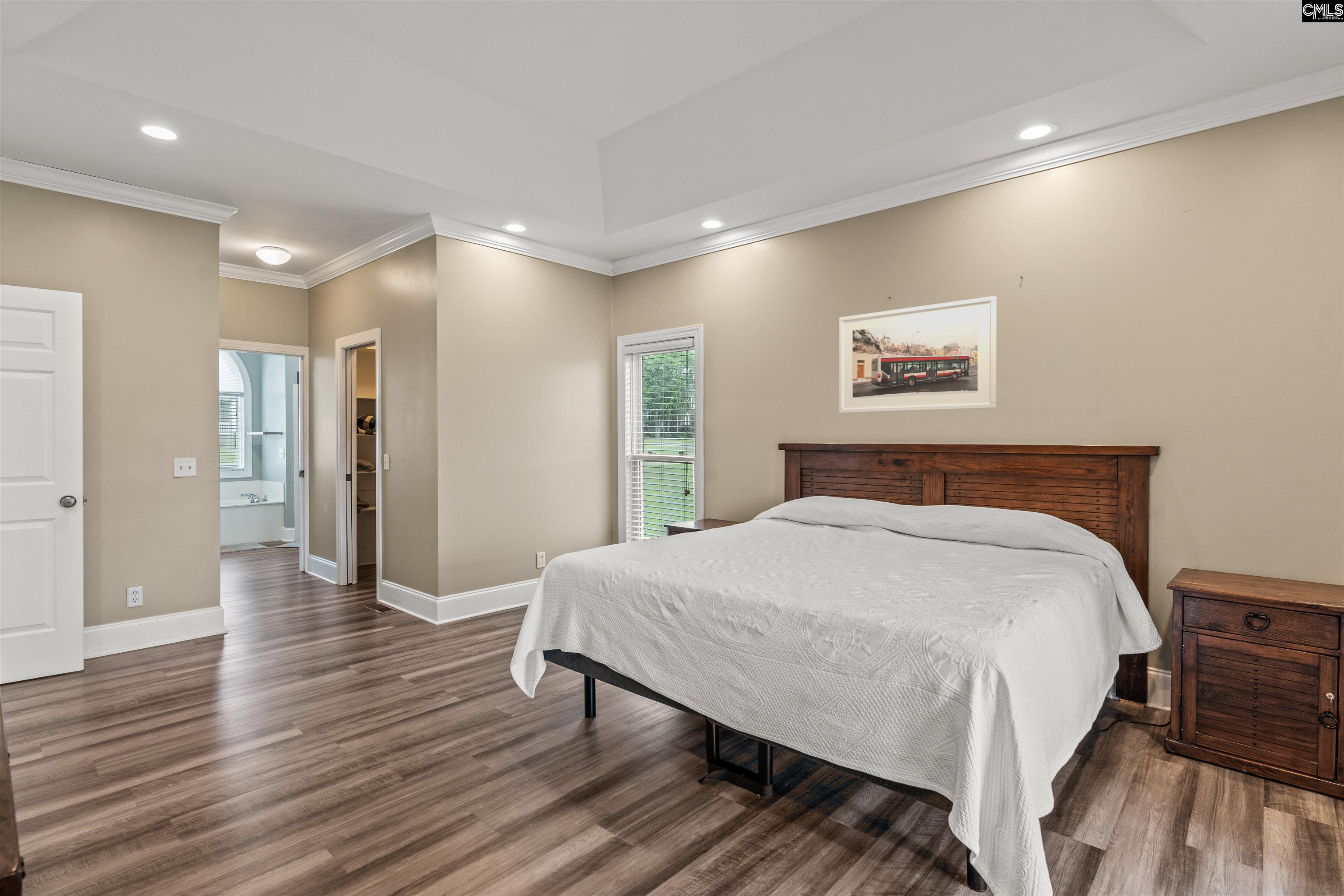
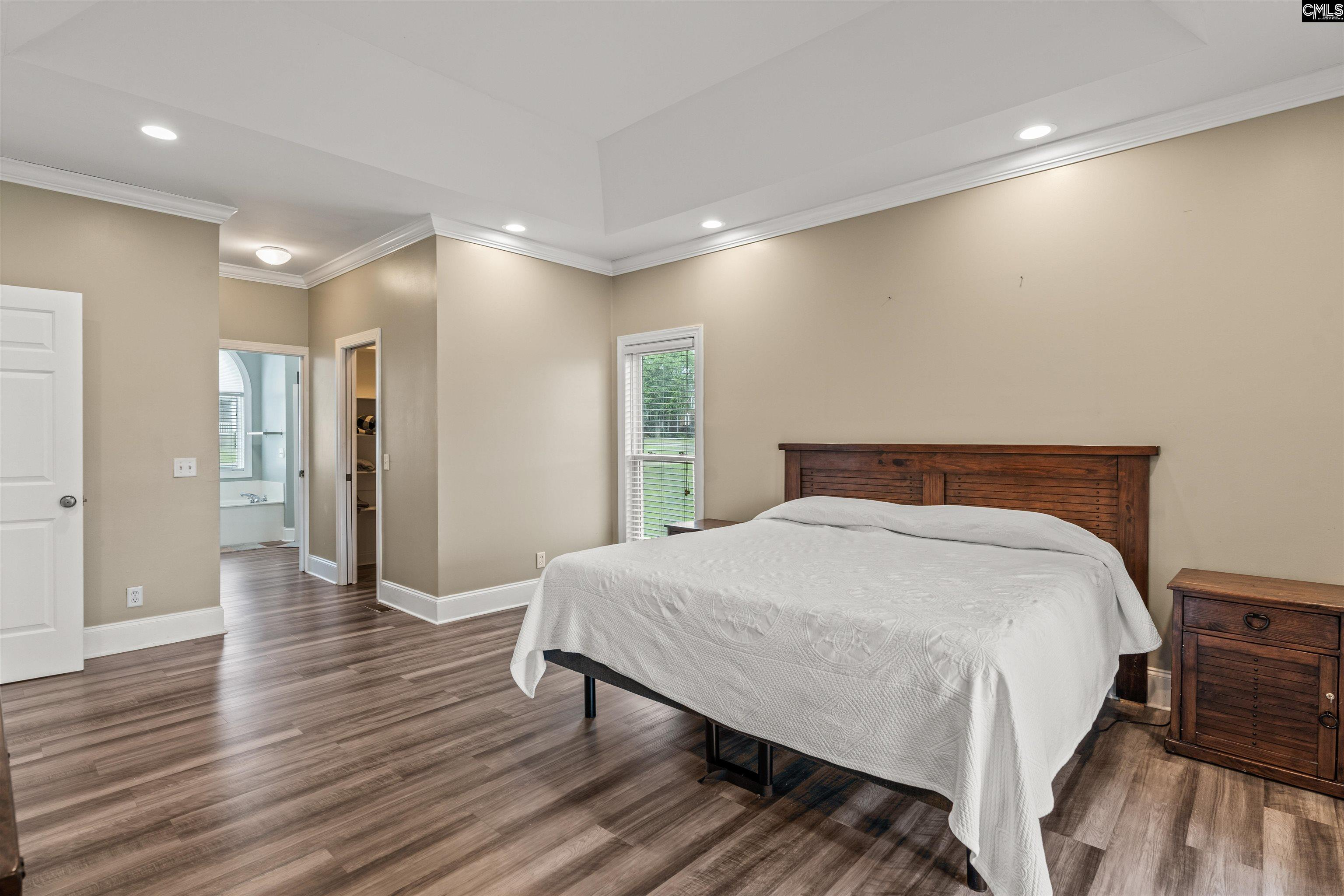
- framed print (911, 359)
